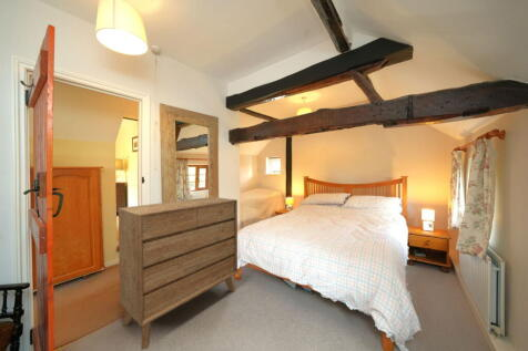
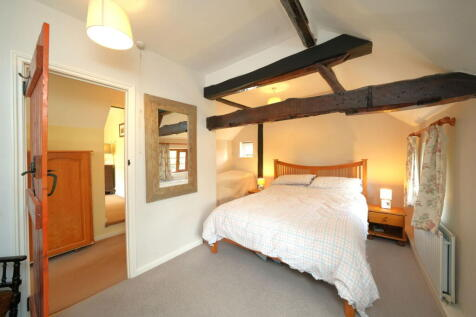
- dresser (185, 254)
